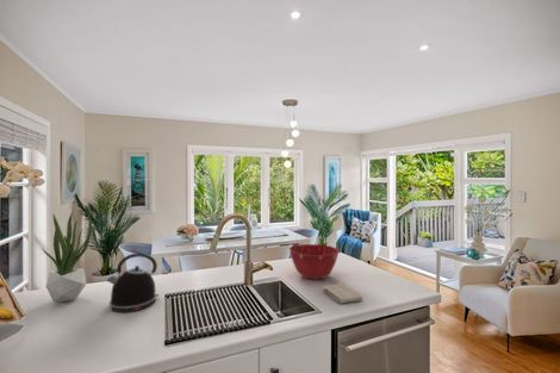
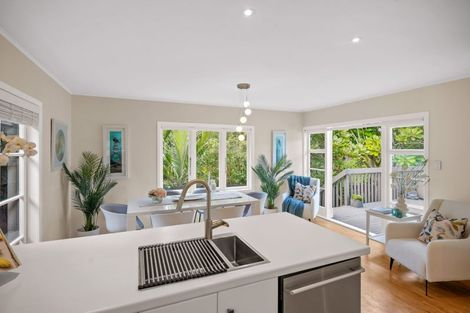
- mixing bowl (313, 262)
- kettle (133, 278)
- potted plant (69, 255)
- washcloth (341, 292)
